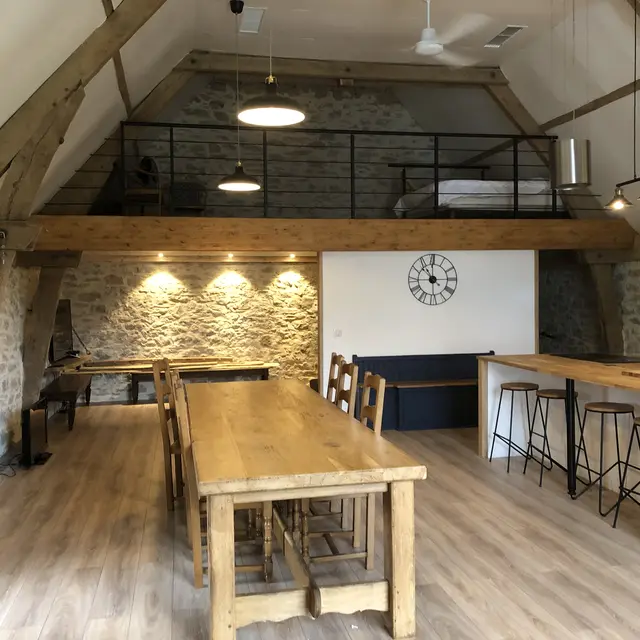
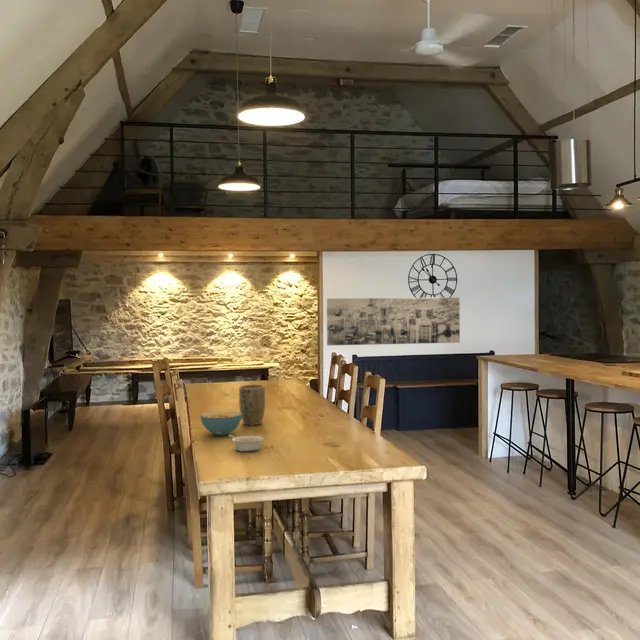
+ cereal bowl (221, 424)
+ wall art (394, 321)
+ legume (246, 443)
+ plant pot (252, 405)
